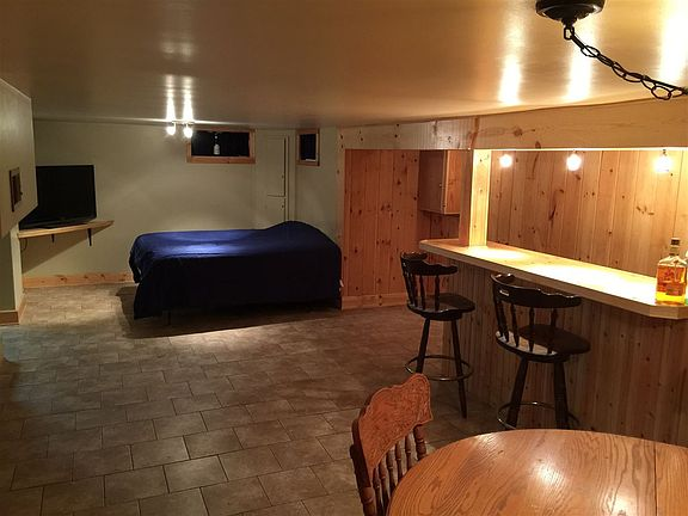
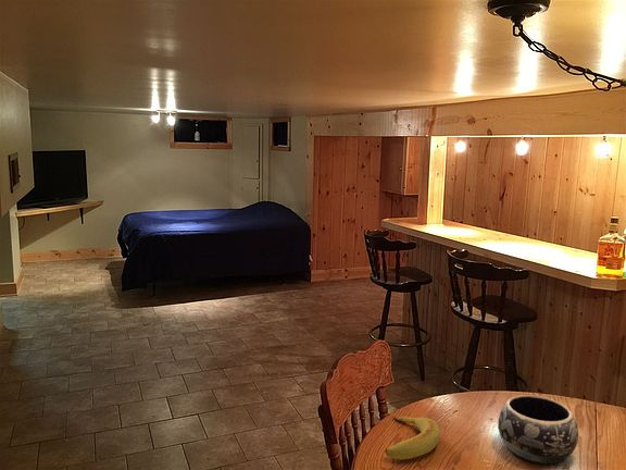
+ decorative bowl (537, 428)
+ banana (410, 422)
